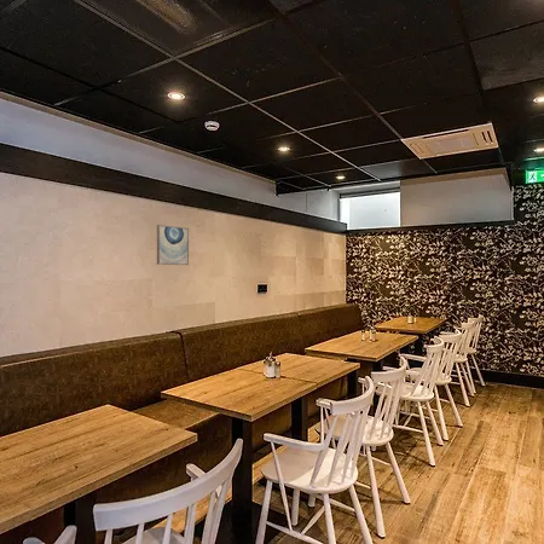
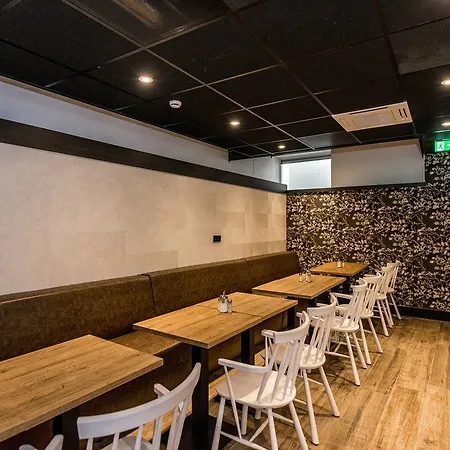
- wall art (173, 245)
